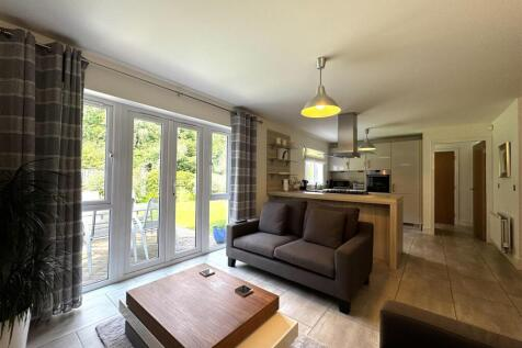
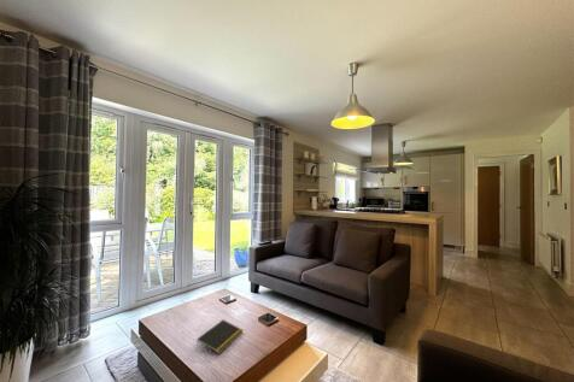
+ notepad (221, 335)
